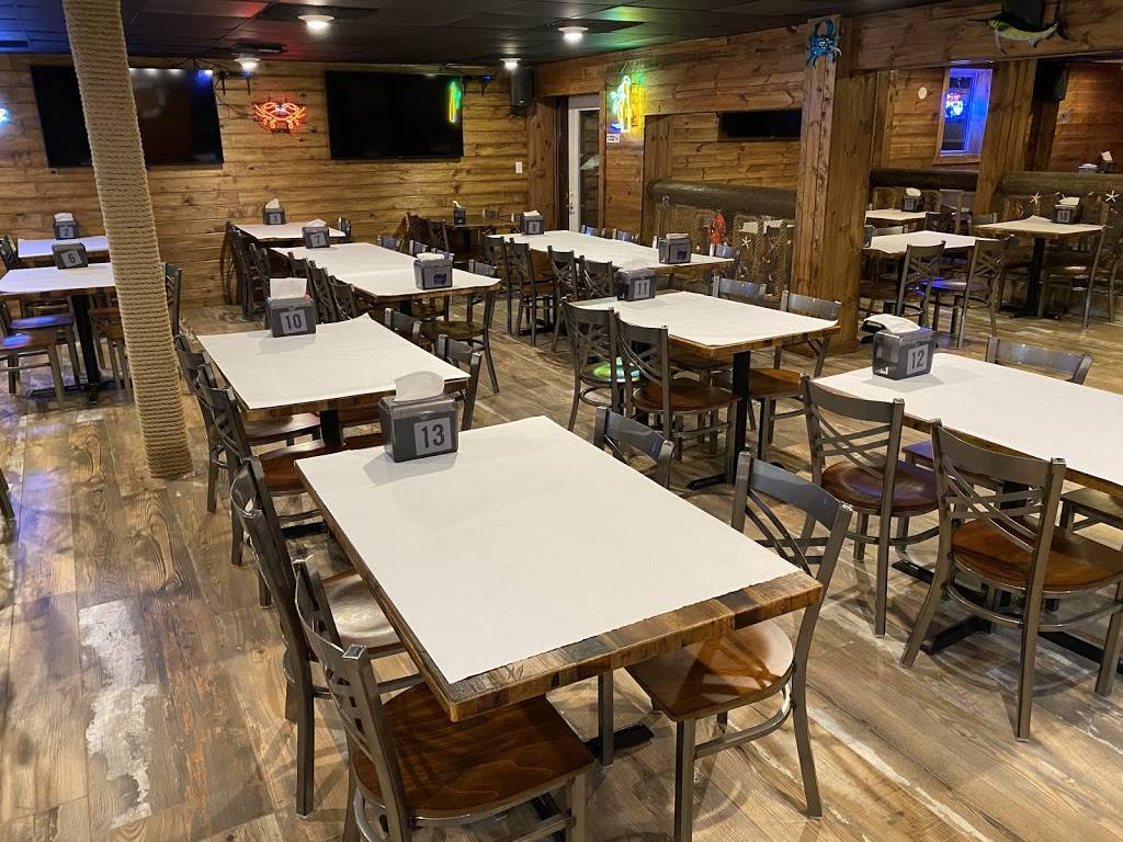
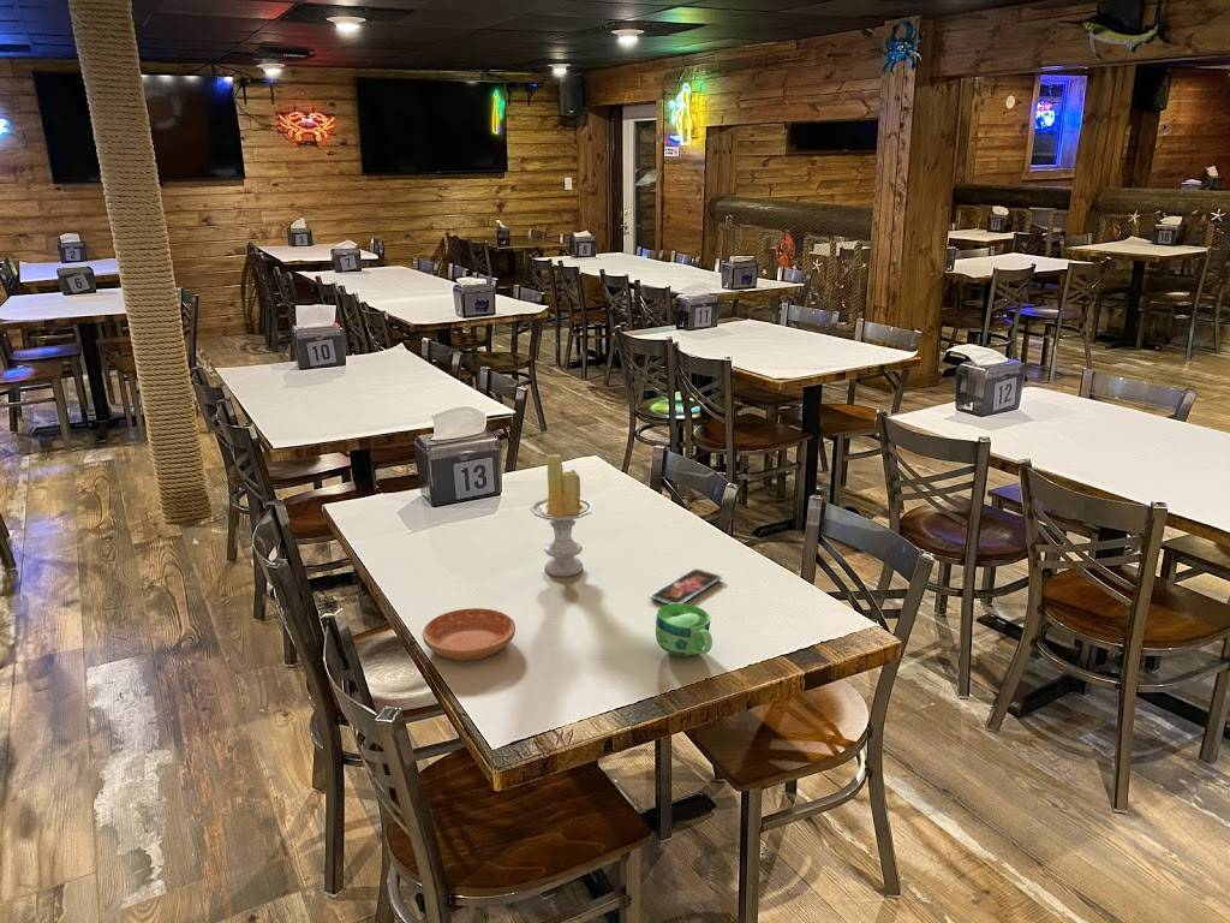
+ saucer (470, 635)
+ cup (688, 633)
+ candle (562, 511)
+ smartphone (686, 586)
